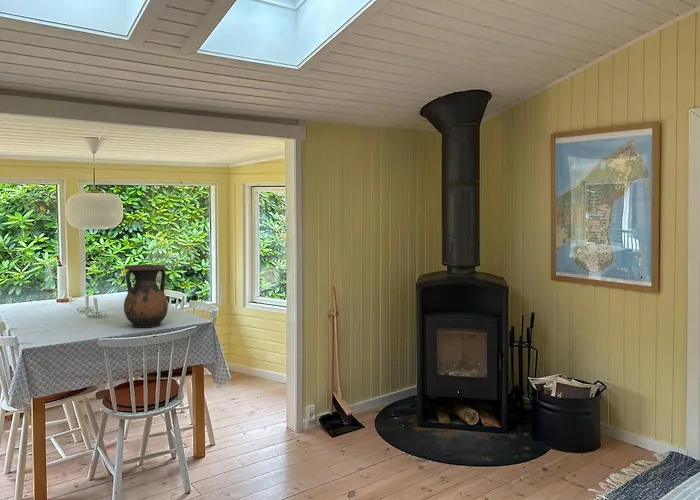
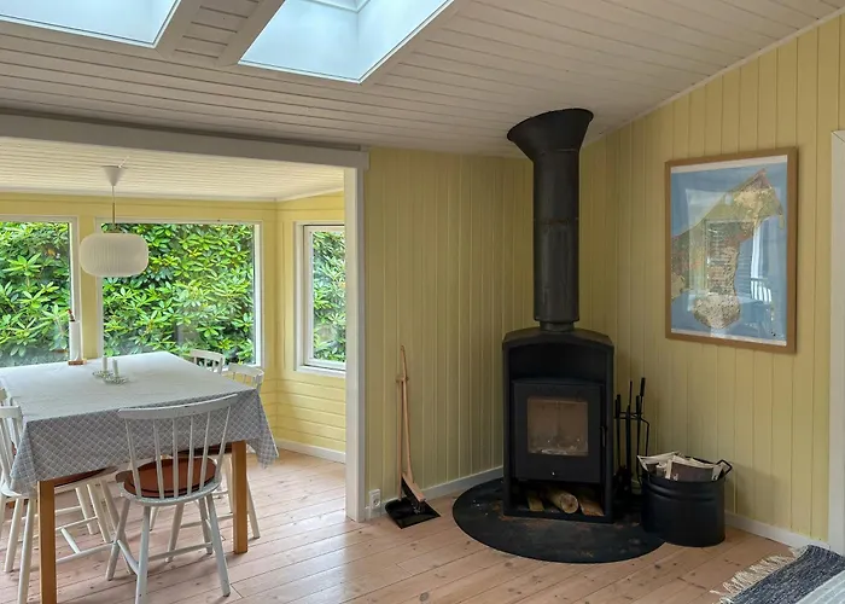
- vase (145, 295)
